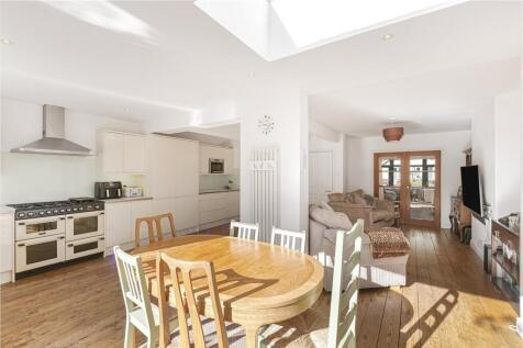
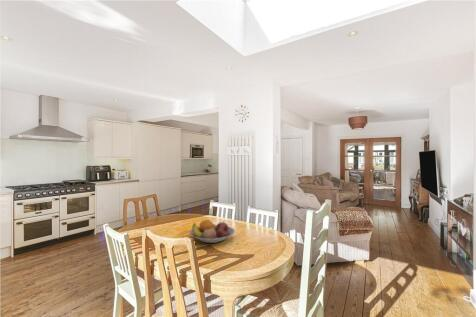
+ fruit bowl (212, 229)
